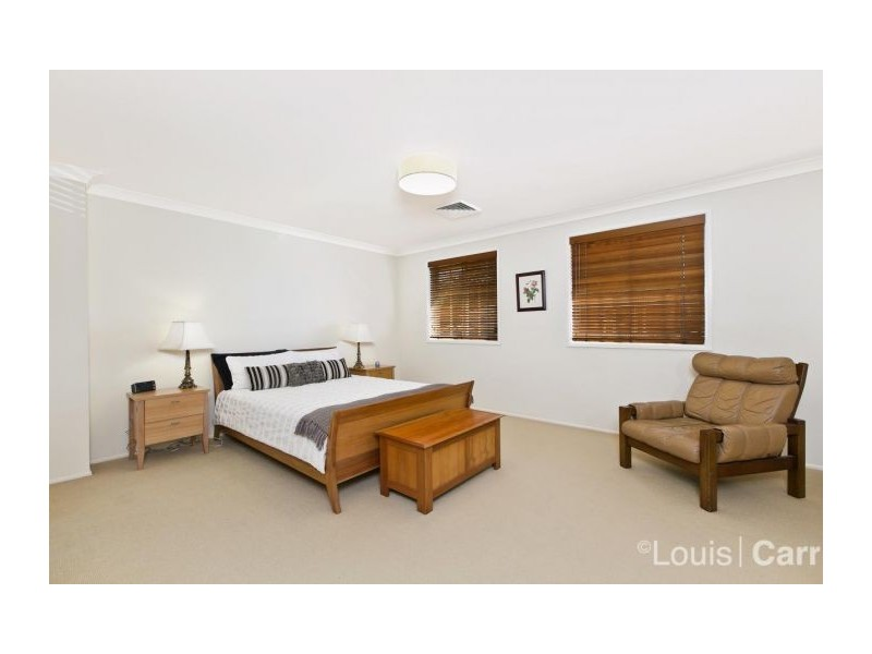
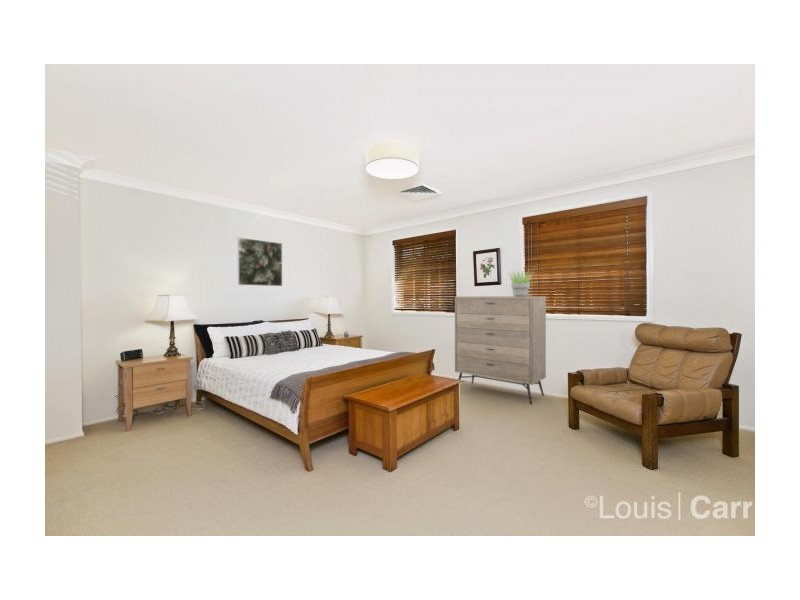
+ potted plant (520, 283)
+ dresser (498, 344)
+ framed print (261, 263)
